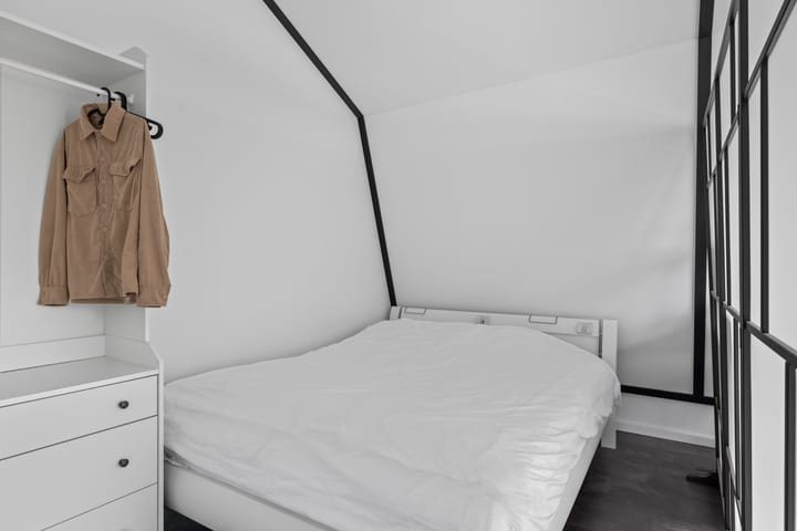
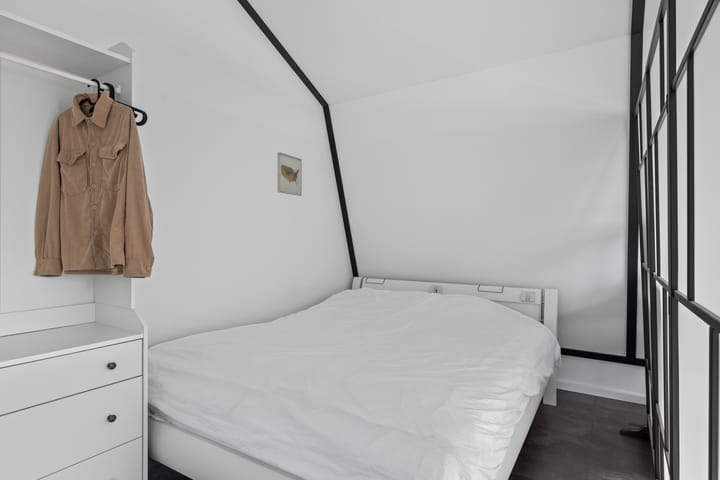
+ wall art (289, 174)
